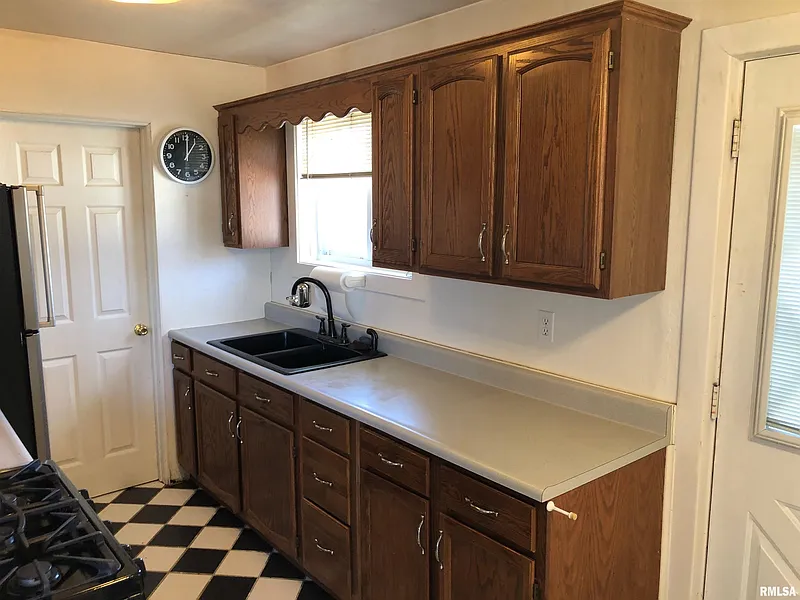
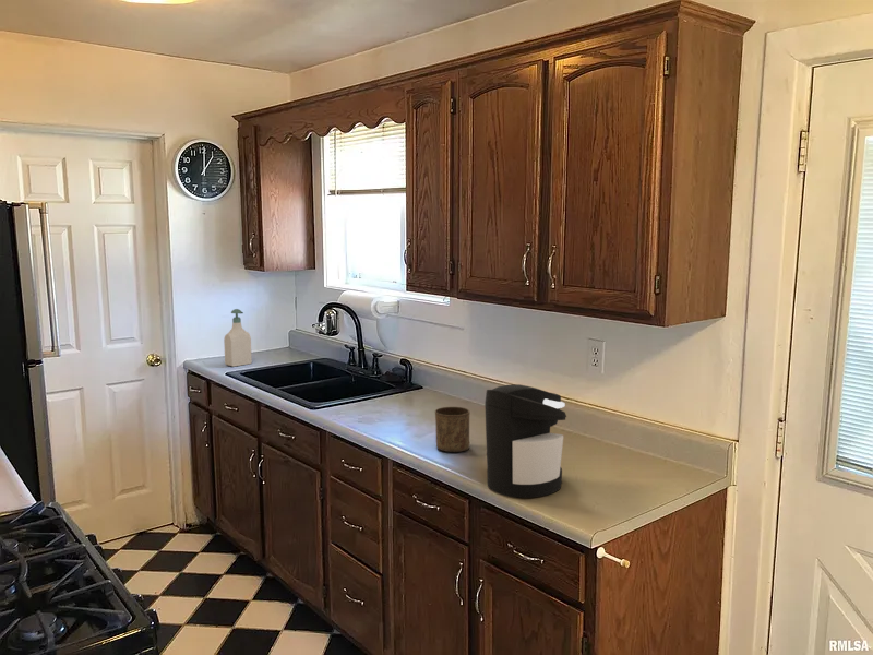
+ soap bottle (238, 336)
+ cup (452, 429)
+ coffee maker (528, 433)
